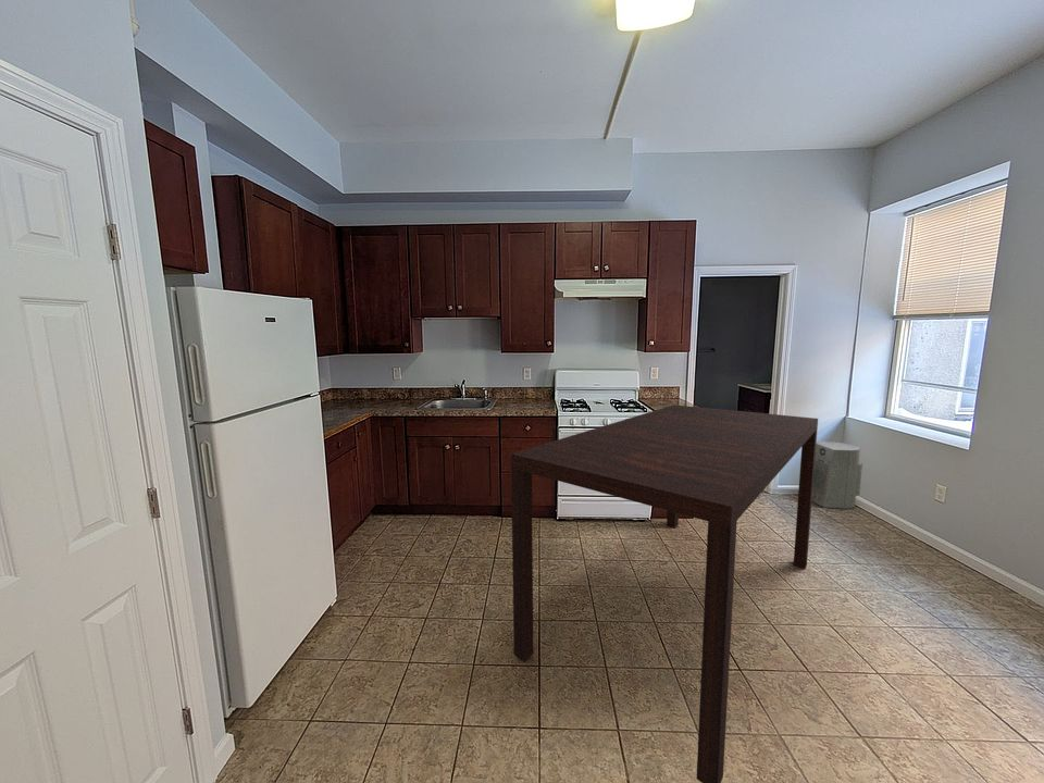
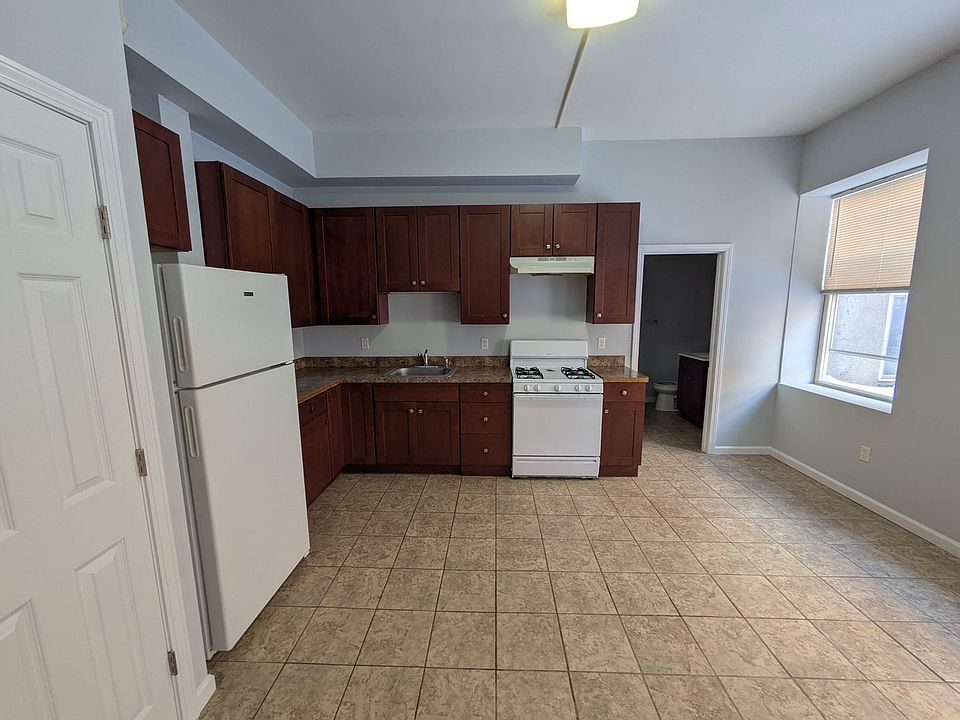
- dining table (688, 515)
- fan (835, 473)
